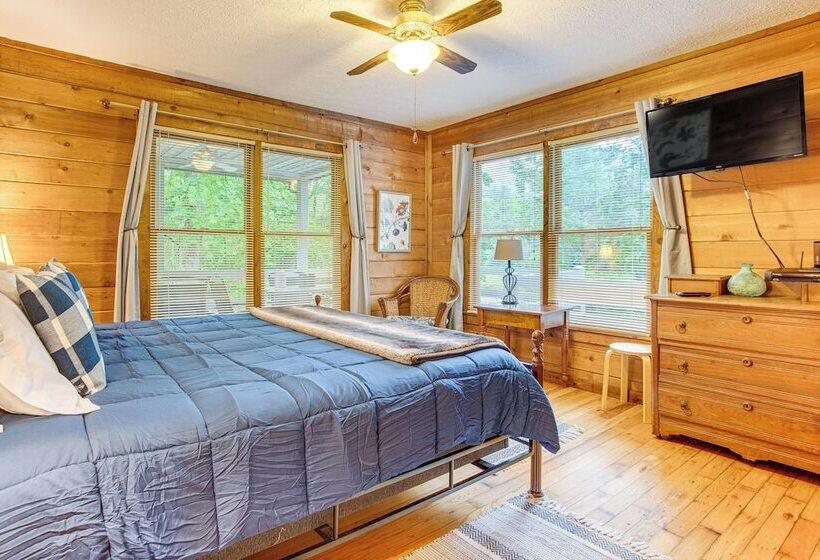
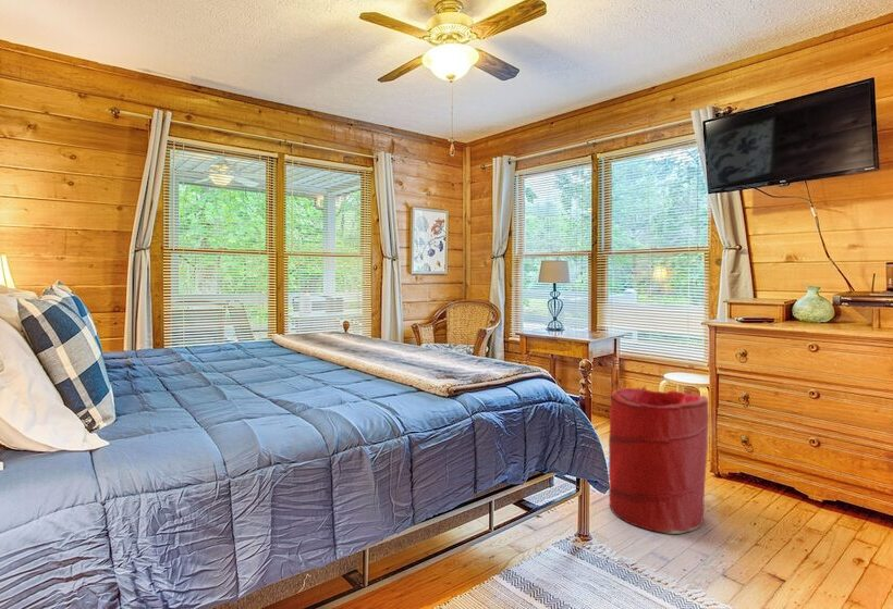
+ laundry hamper (657, 451)
